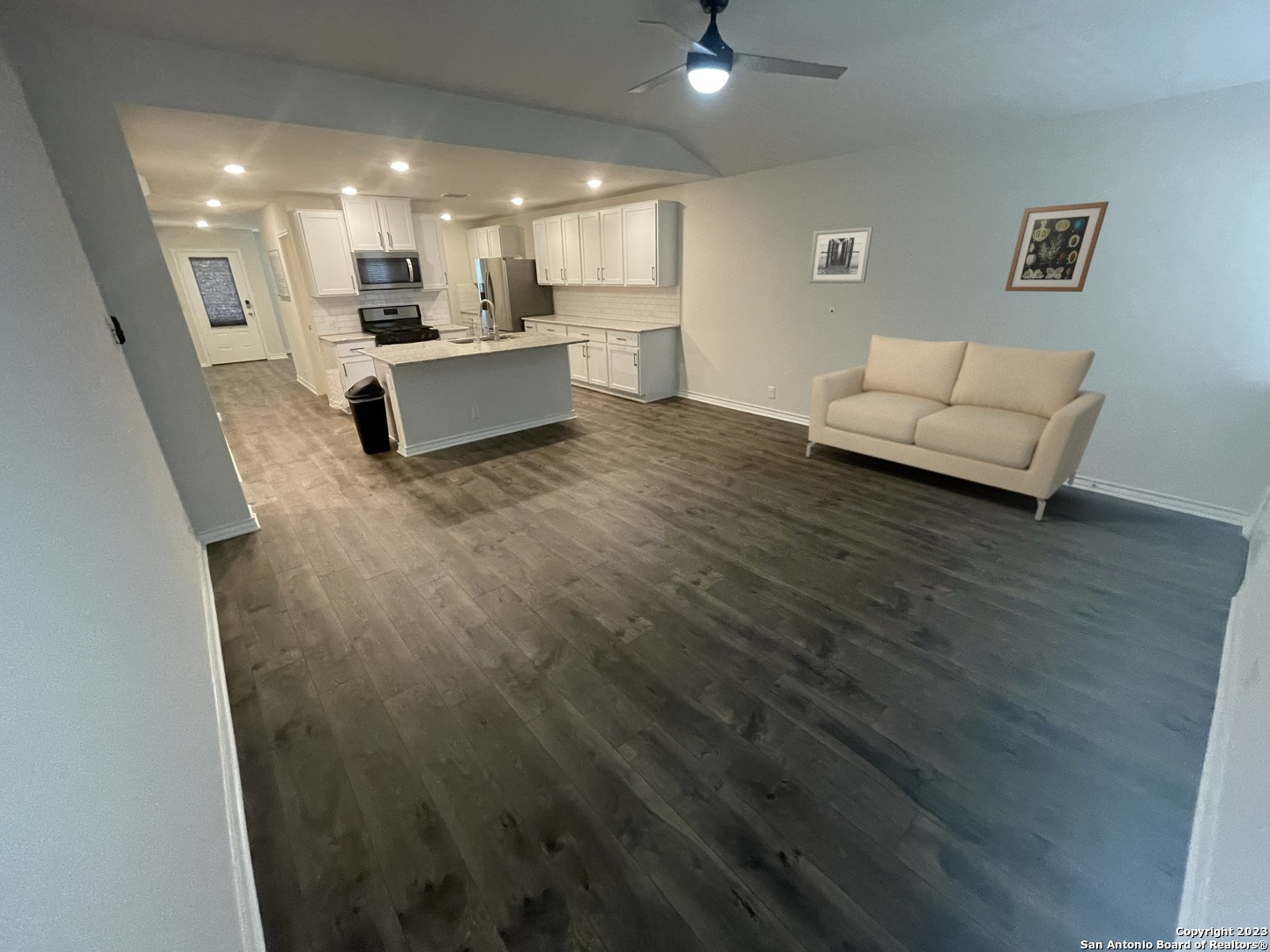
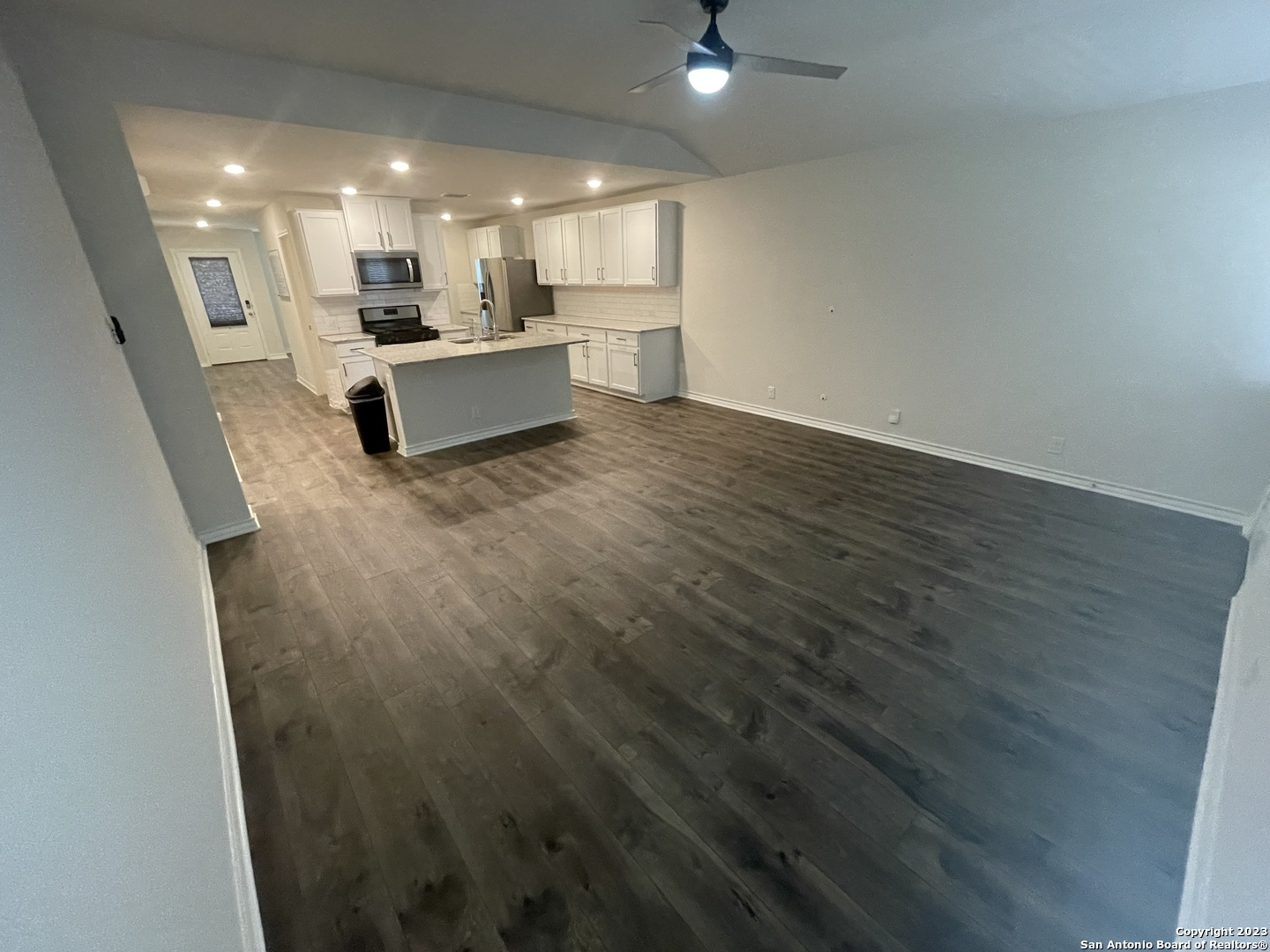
- wall art (1053, 249)
- wall art (839, 257)
- sofa (940, 410)
